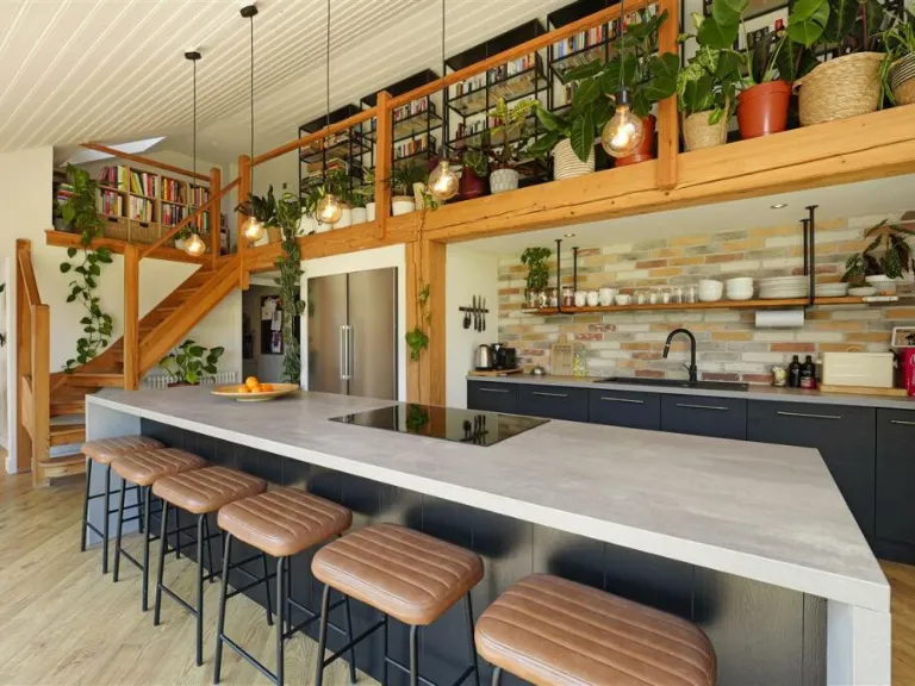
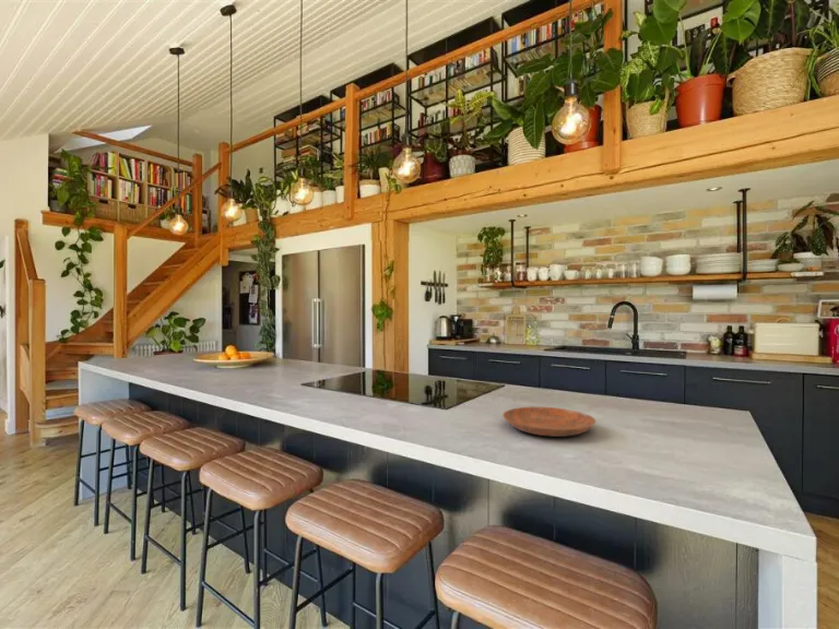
+ bowl (547, 422)
